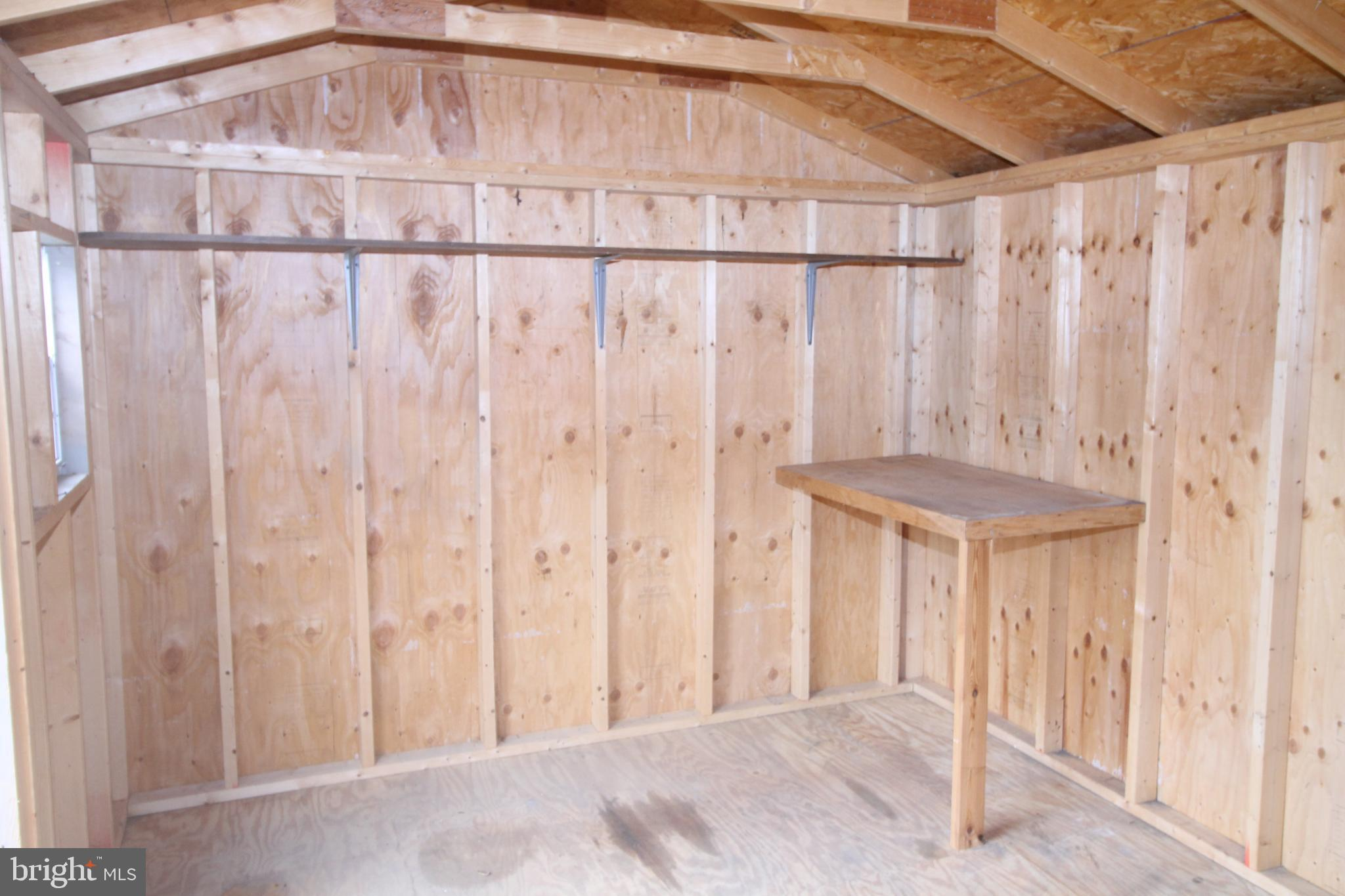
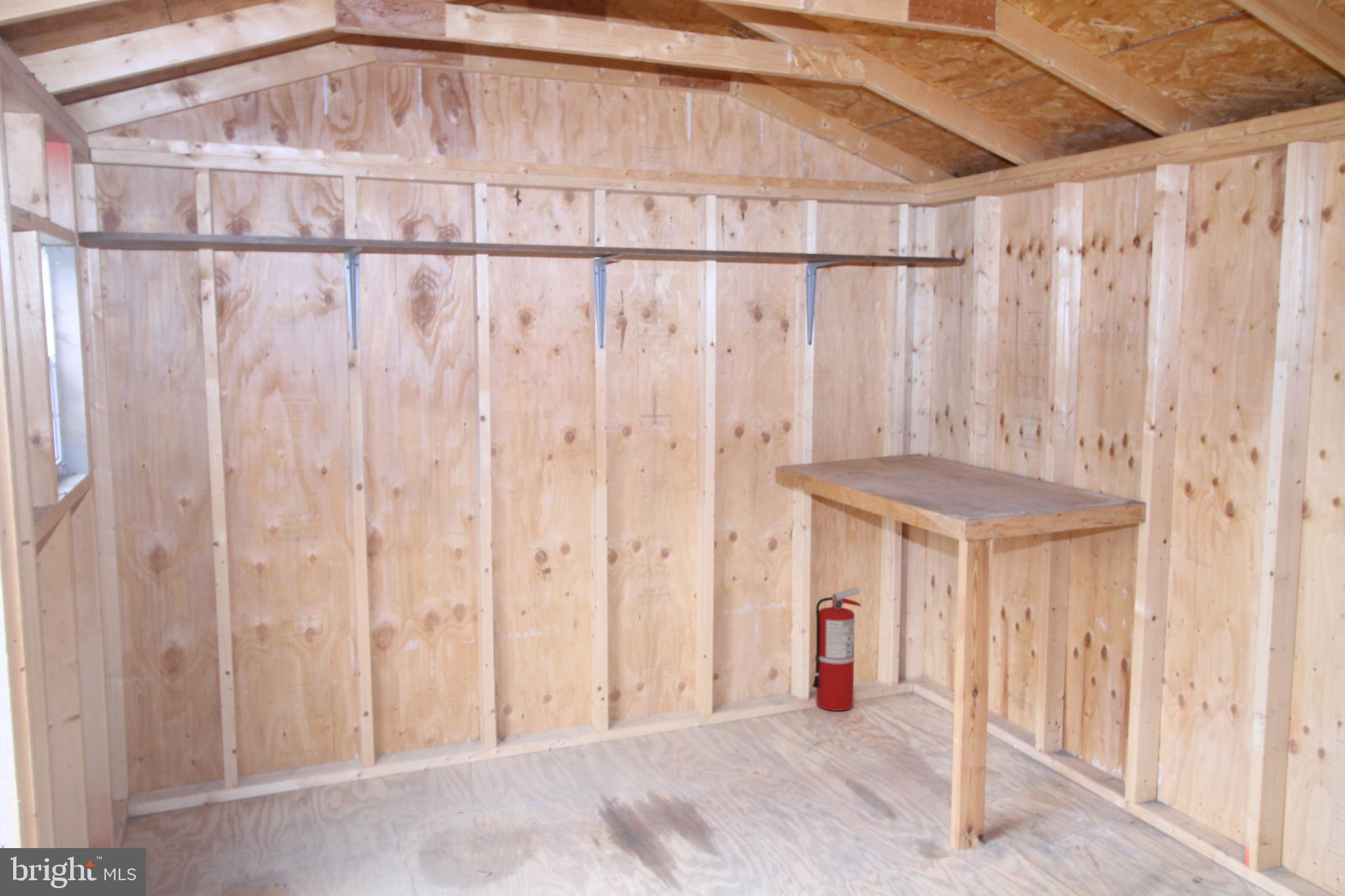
+ fire extinguisher (836, 647)
